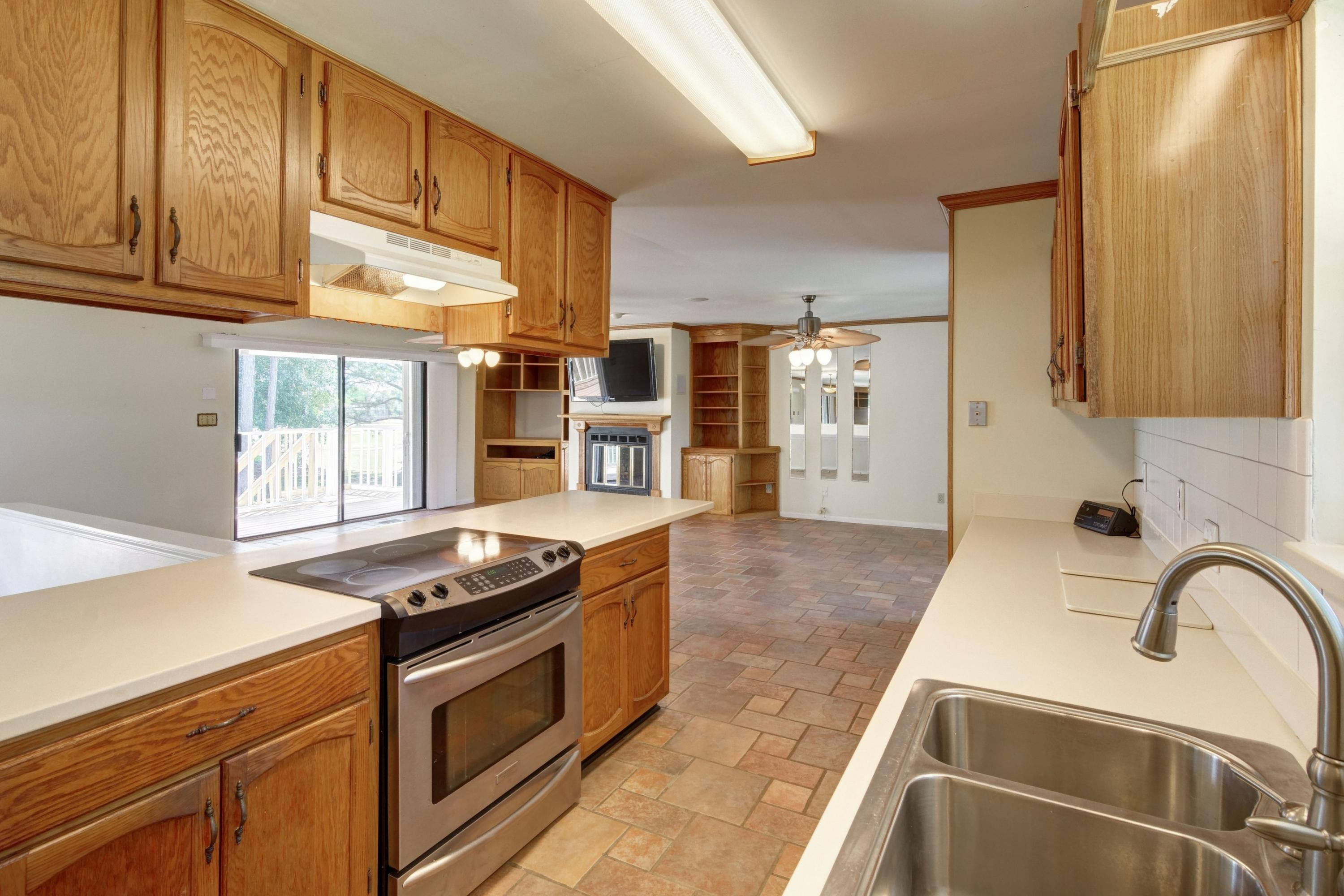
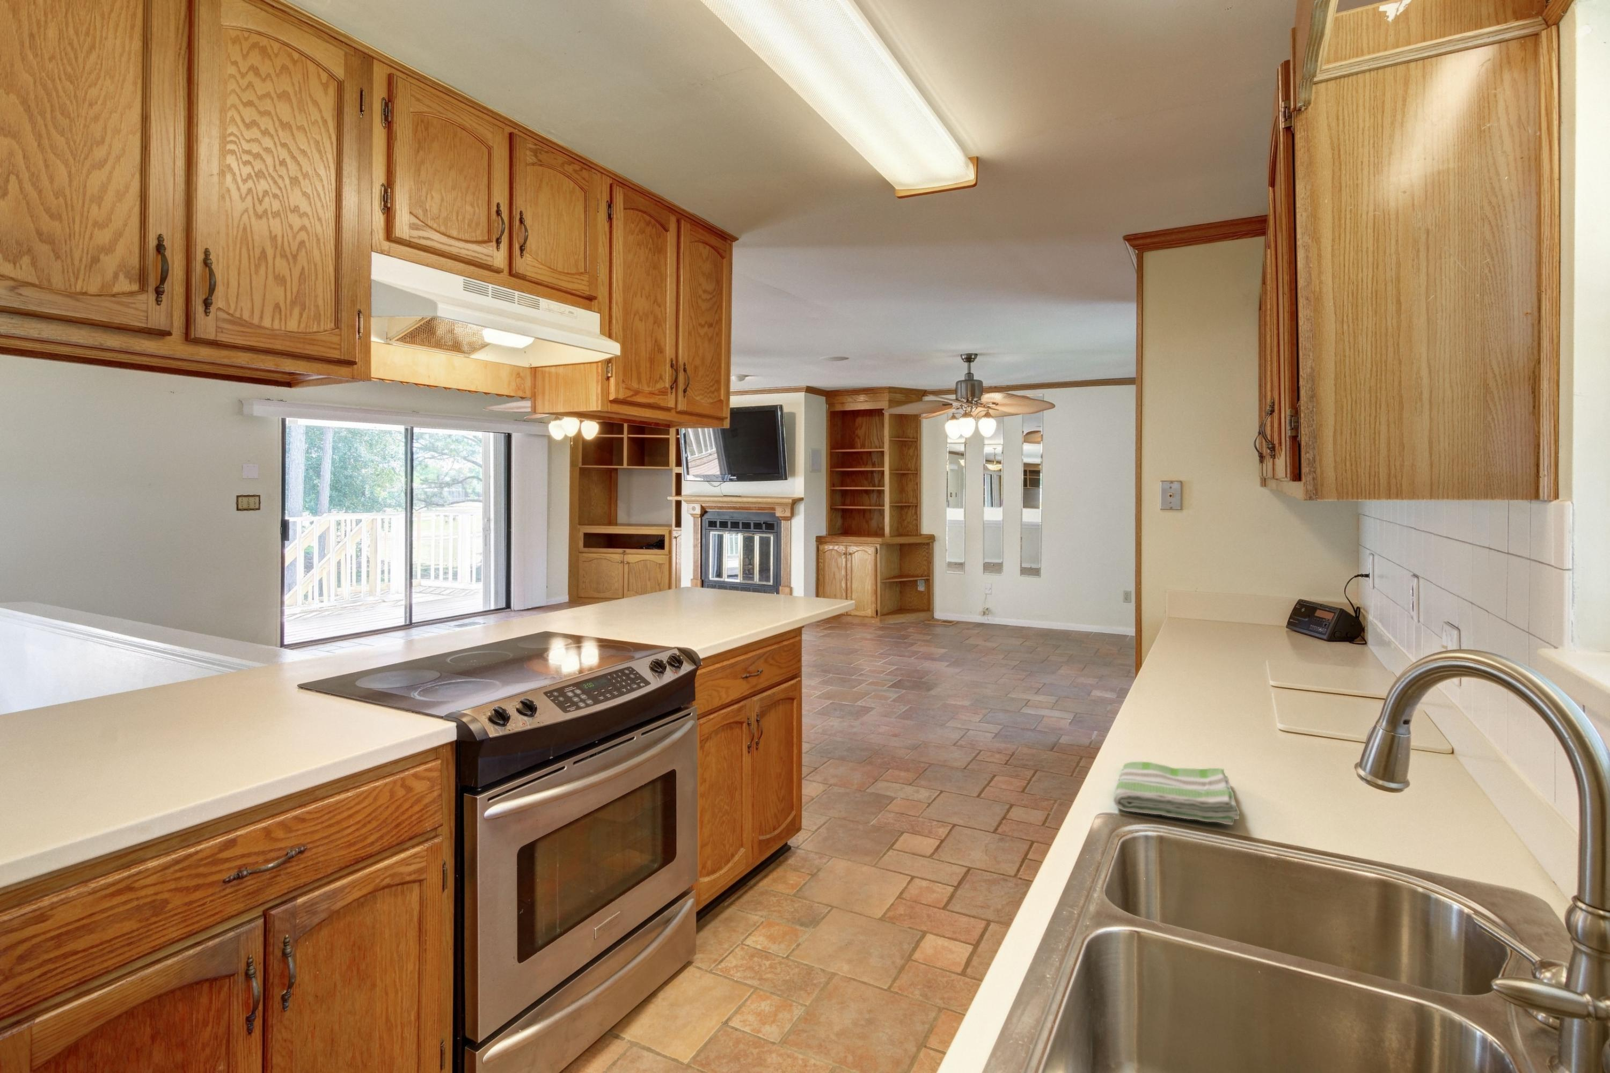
+ dish towel (1174, 786)
